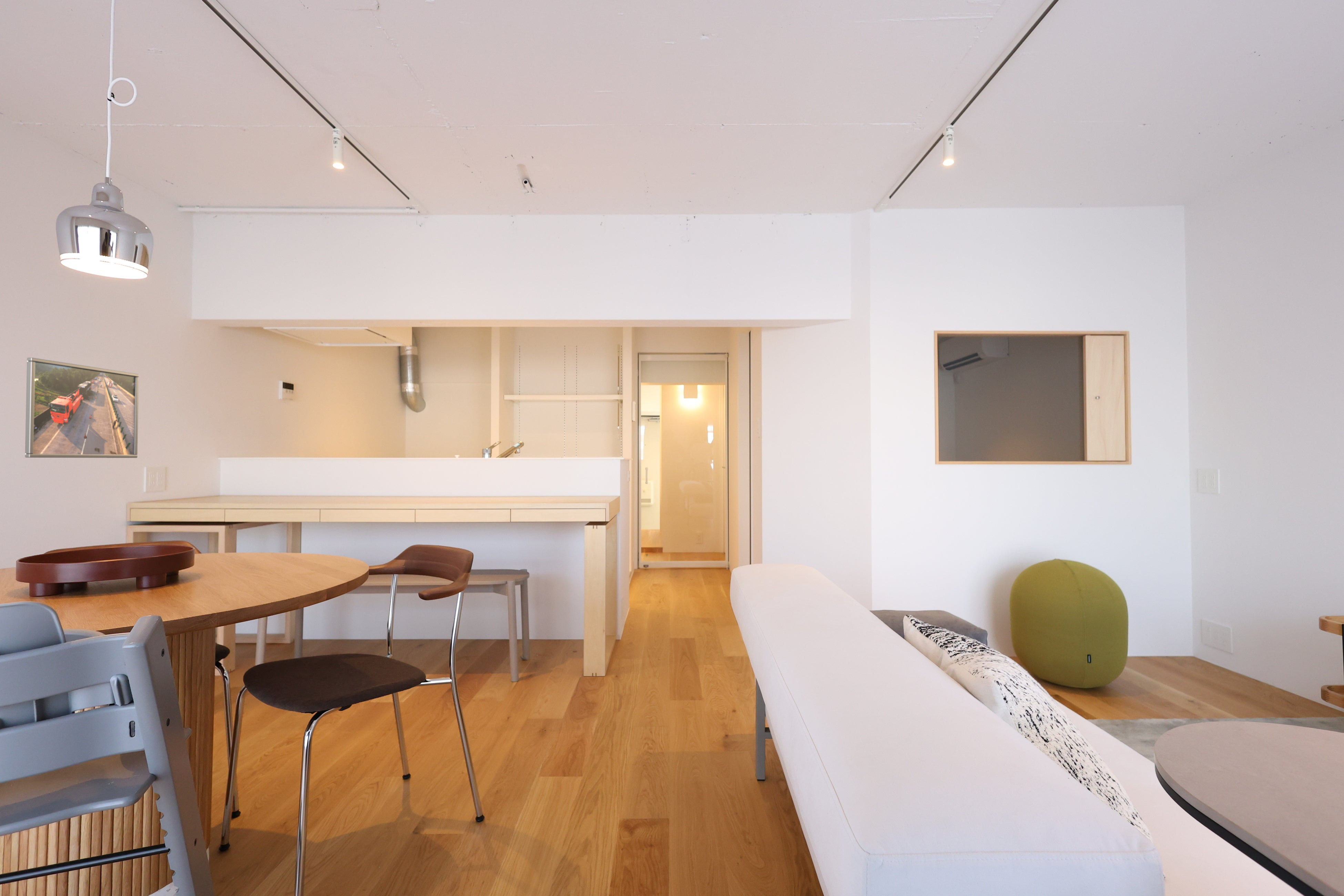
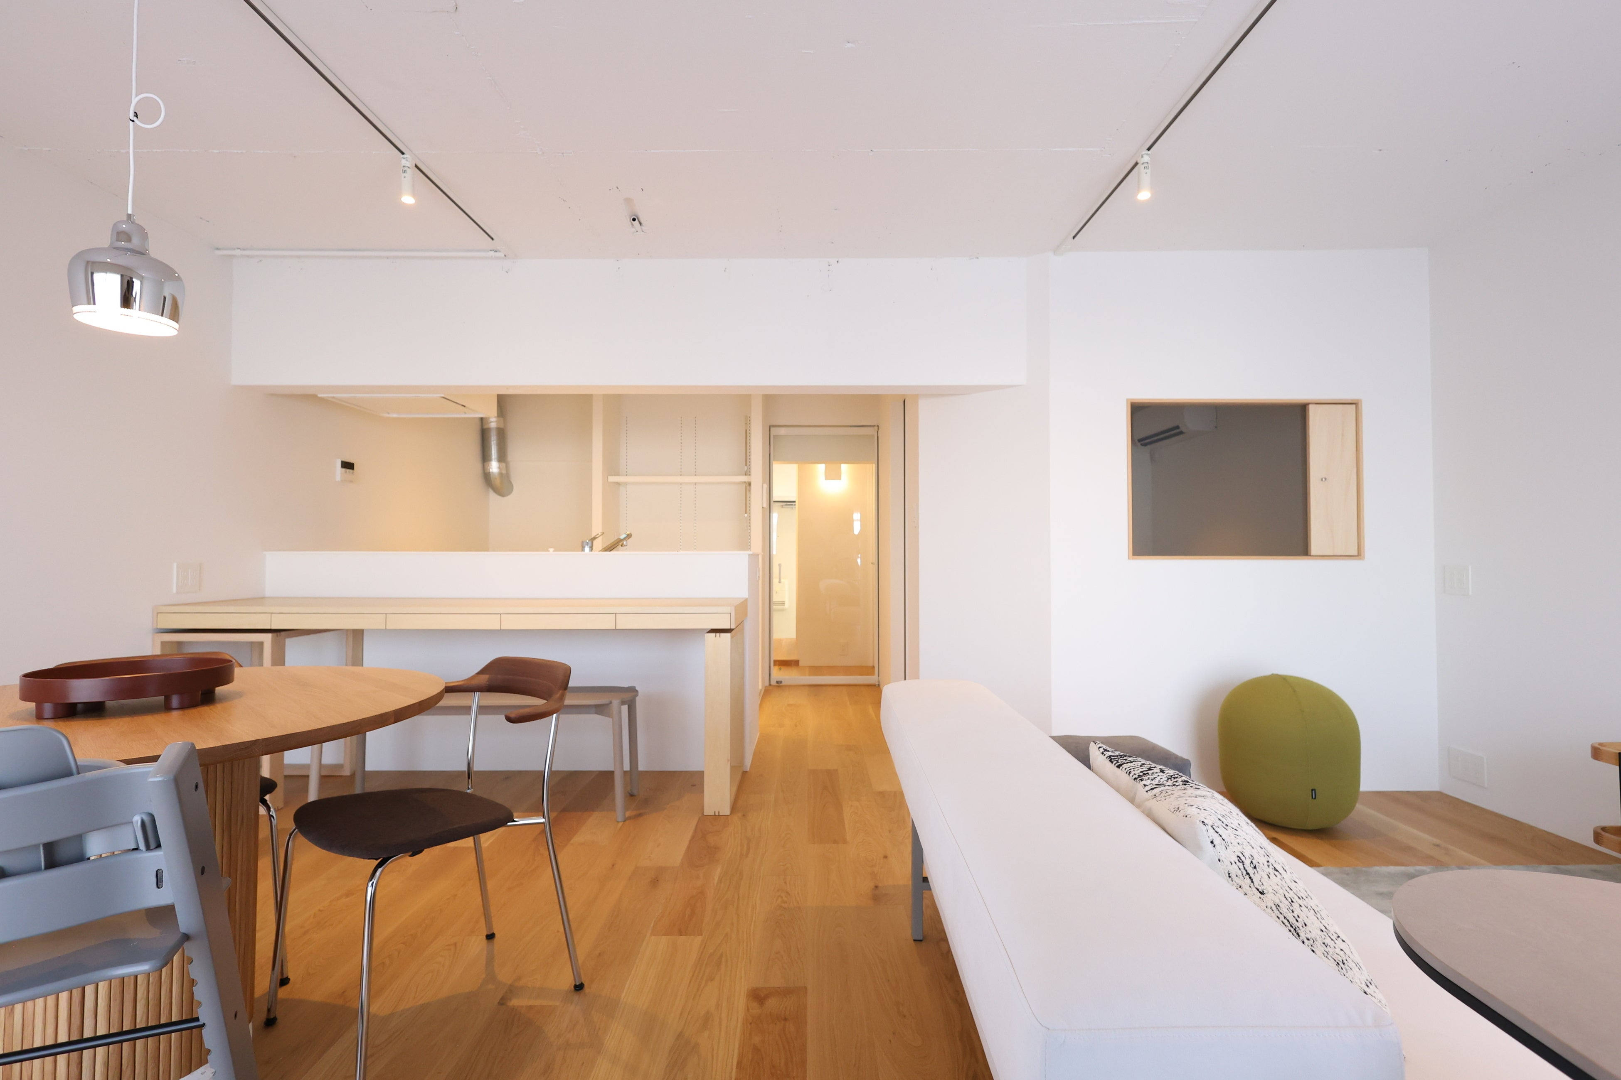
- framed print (87, 412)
